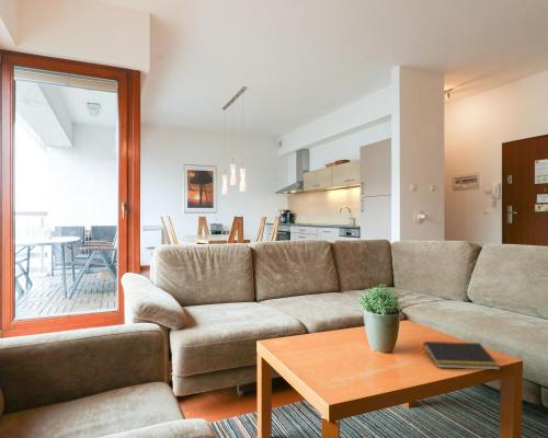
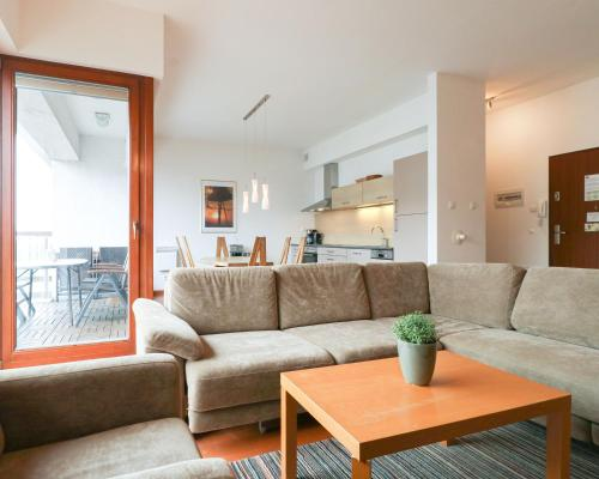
- notepad (459, 354)
